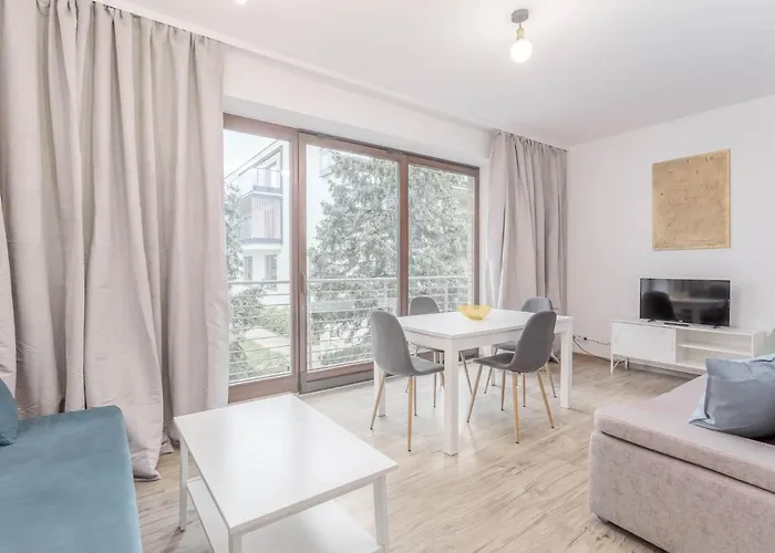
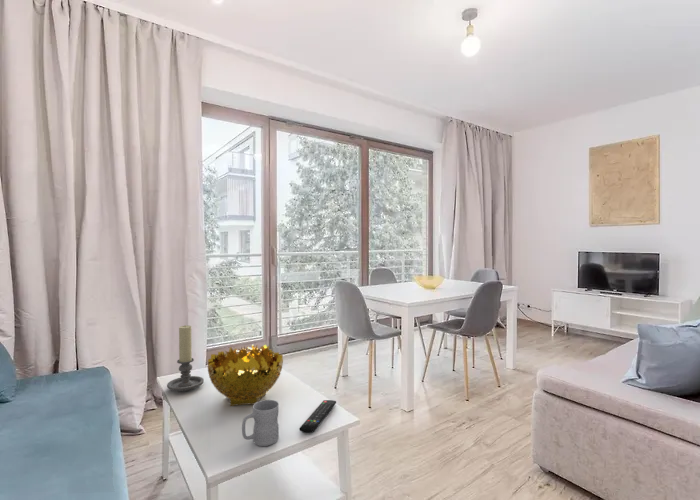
+ remote control (319, 414)
+ decorative bowl (246, 375)
+ mug (260, 424)
+ candle holder (185, 355)
